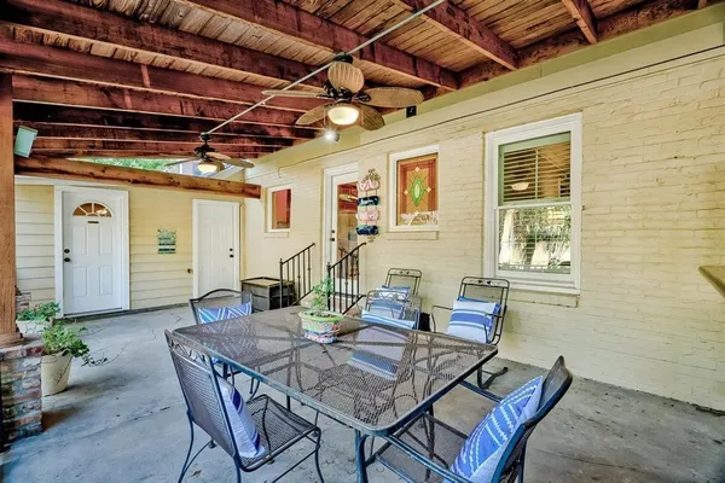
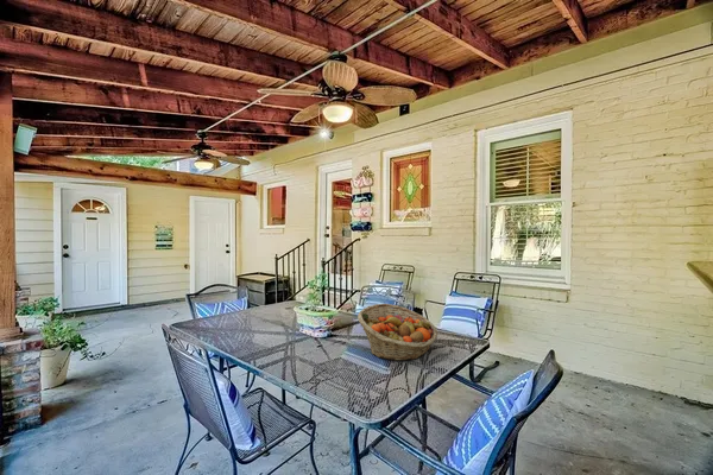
+ fruit basket (397, 329)
